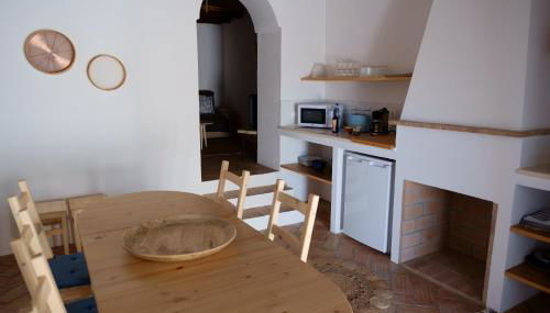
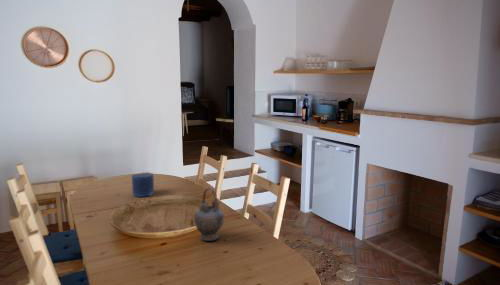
+ teapot (211, 214)
+ candle (143, 184)
